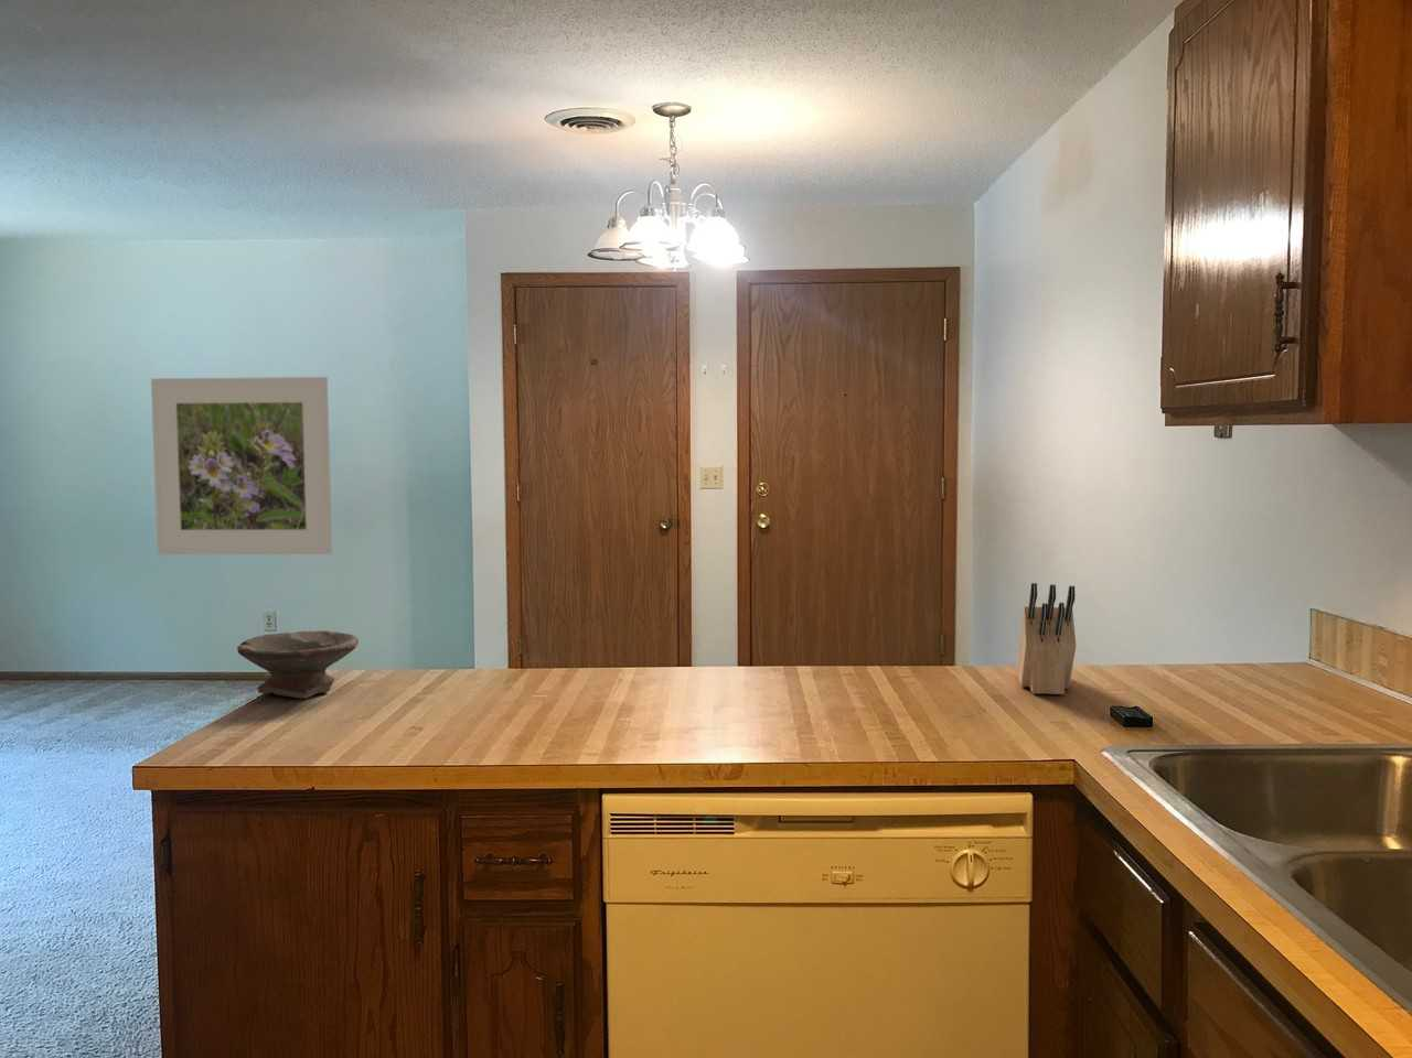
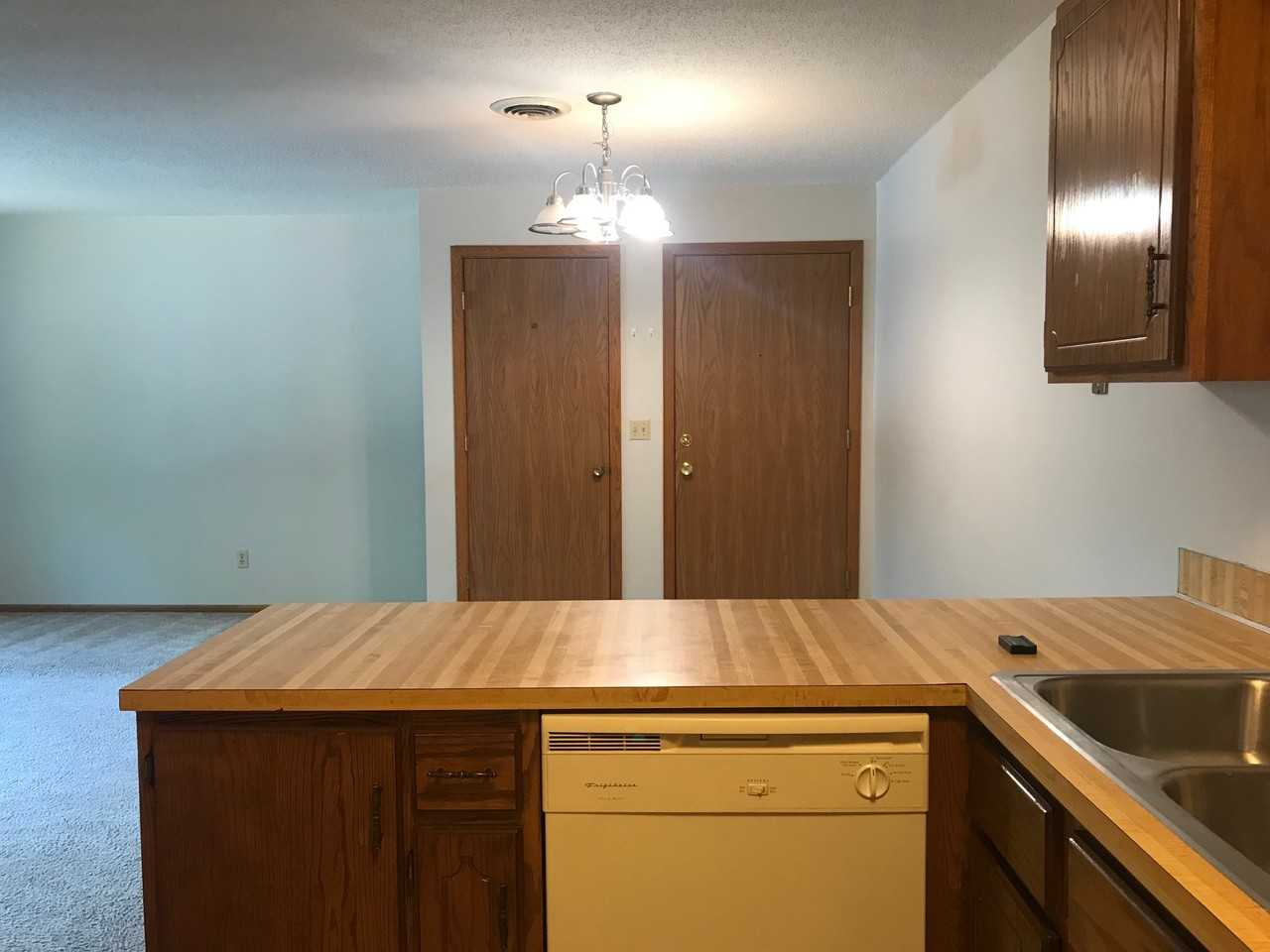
- bowl (299, 665)
- knife block (1046, 632)
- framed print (241, 466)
